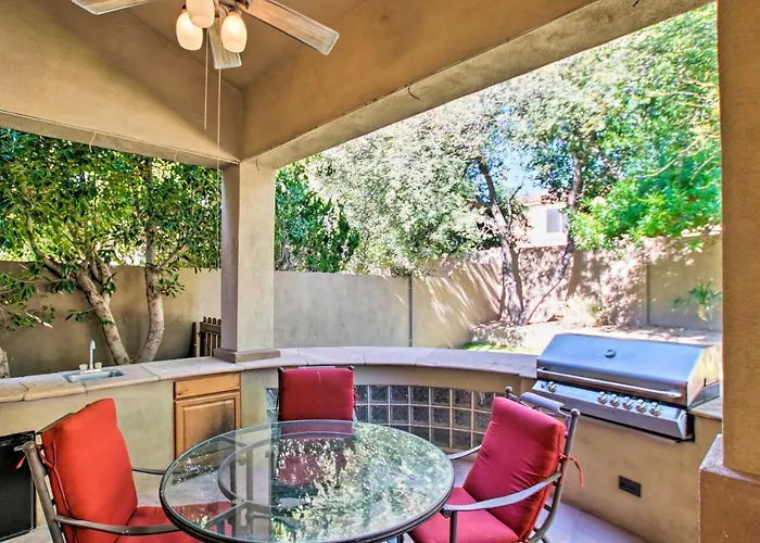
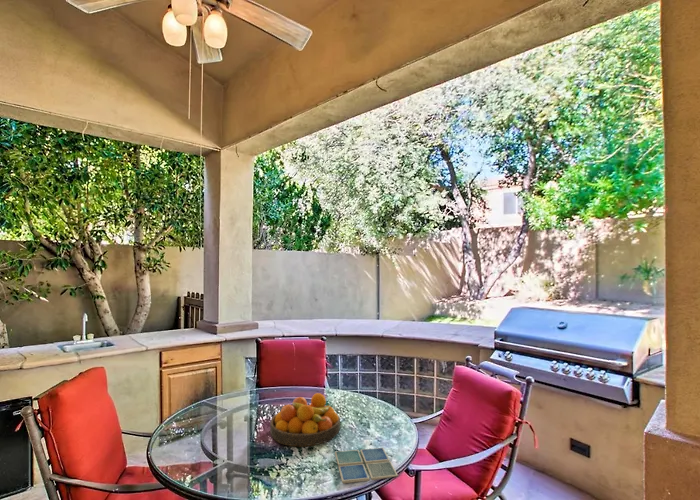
+ fruit bowl (305, 414)
+ drink coaster (363, 464)
